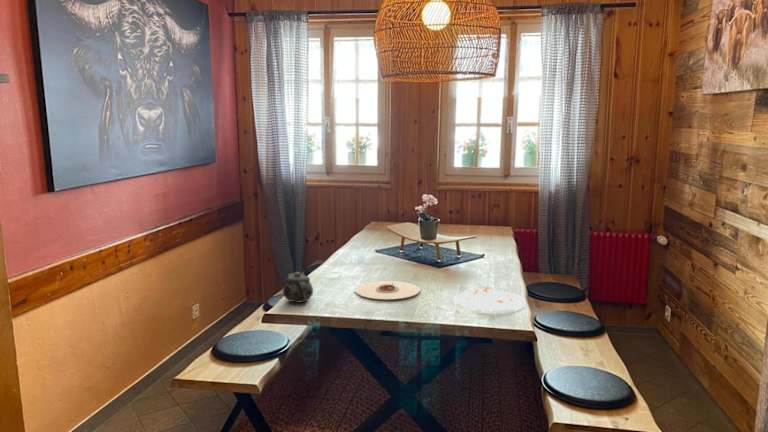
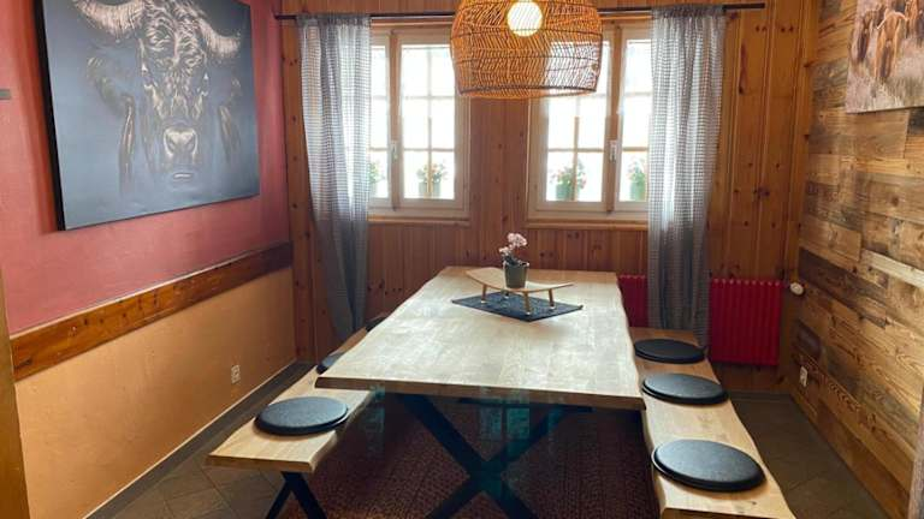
- plate (489, 292)
- plate (387, 286)
- chinaware (297, 286)
